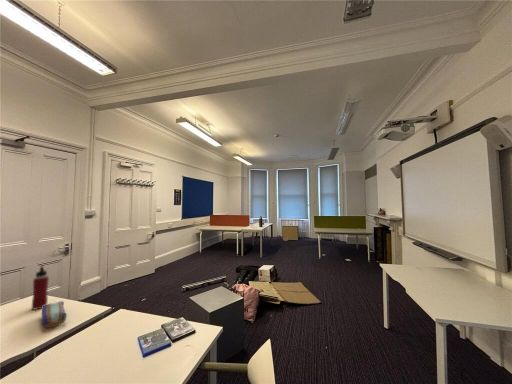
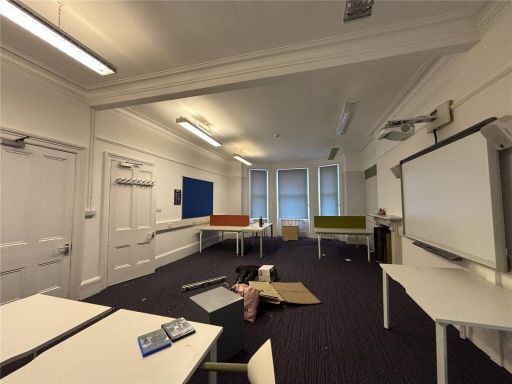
- water bottle (40, 286)
- pencil case (53, 313)
